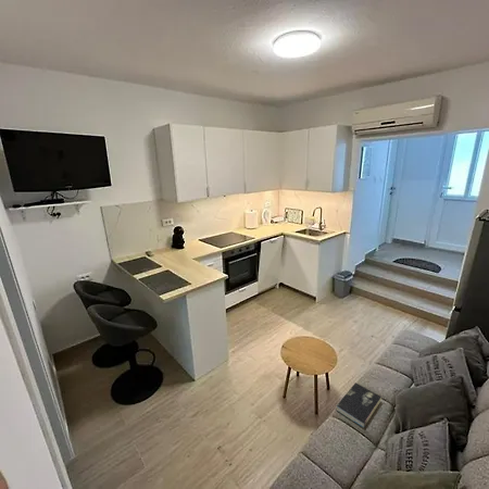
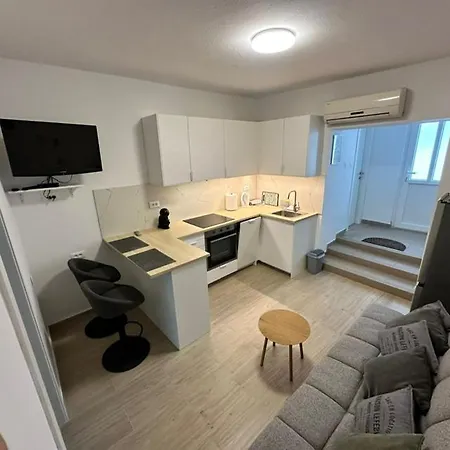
- book (359, 403)
